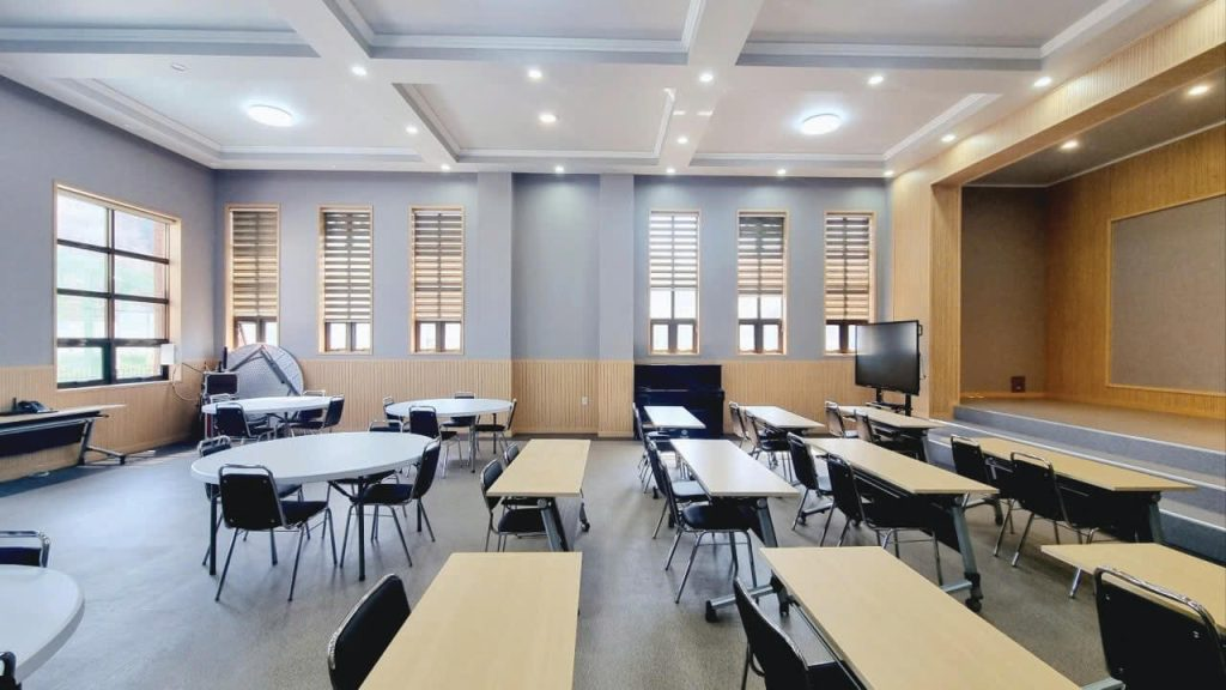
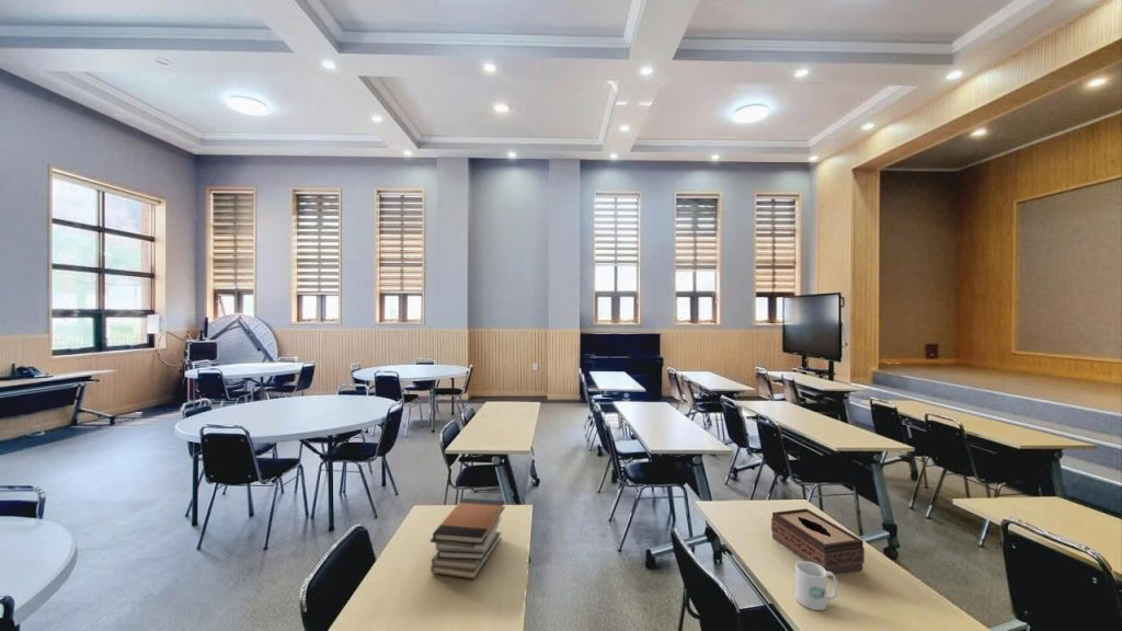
+ tissue box (814, 539)
+ book stack (470, 535)
+ mug (816, 585)
